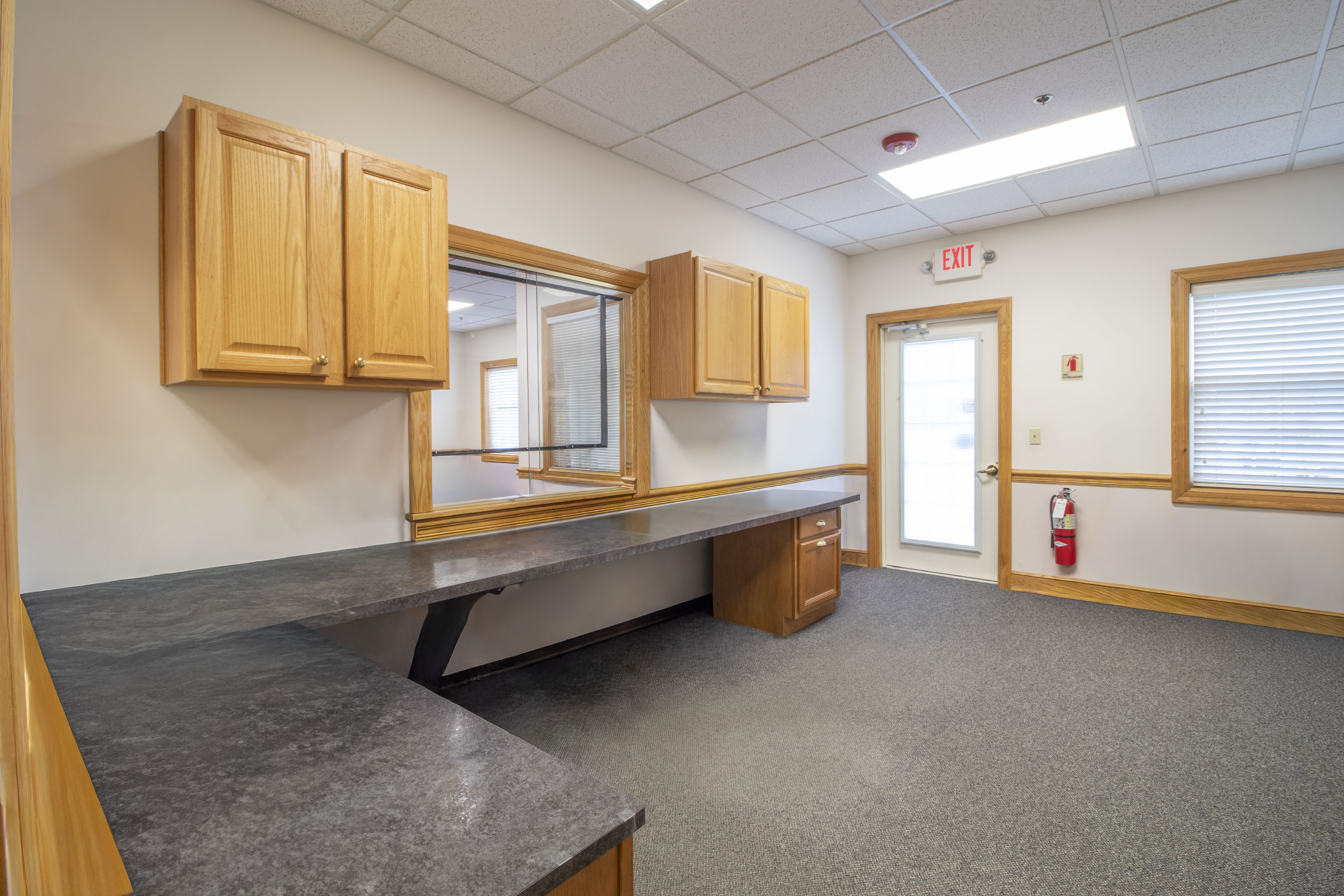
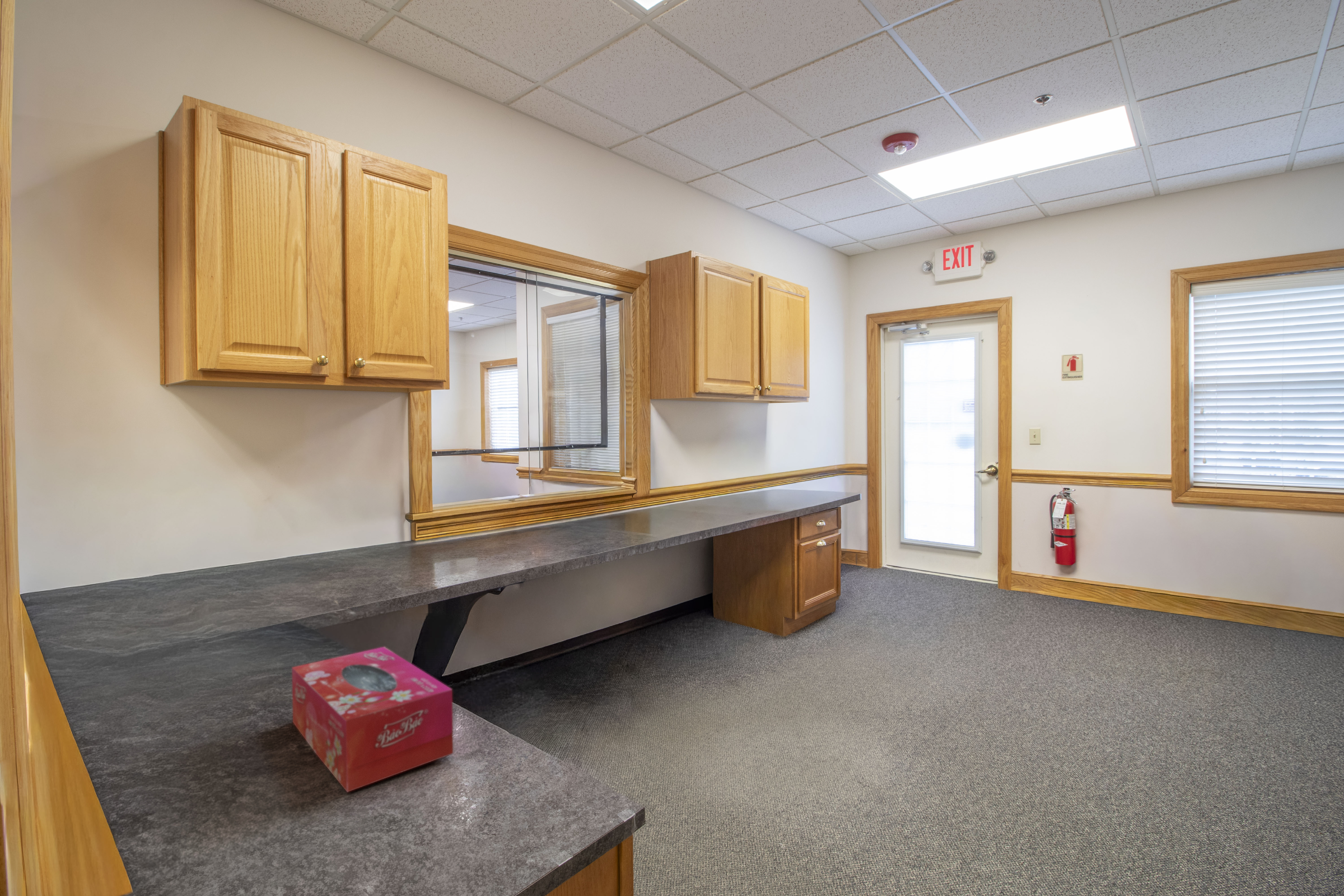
+ tissue box (368, 708)
